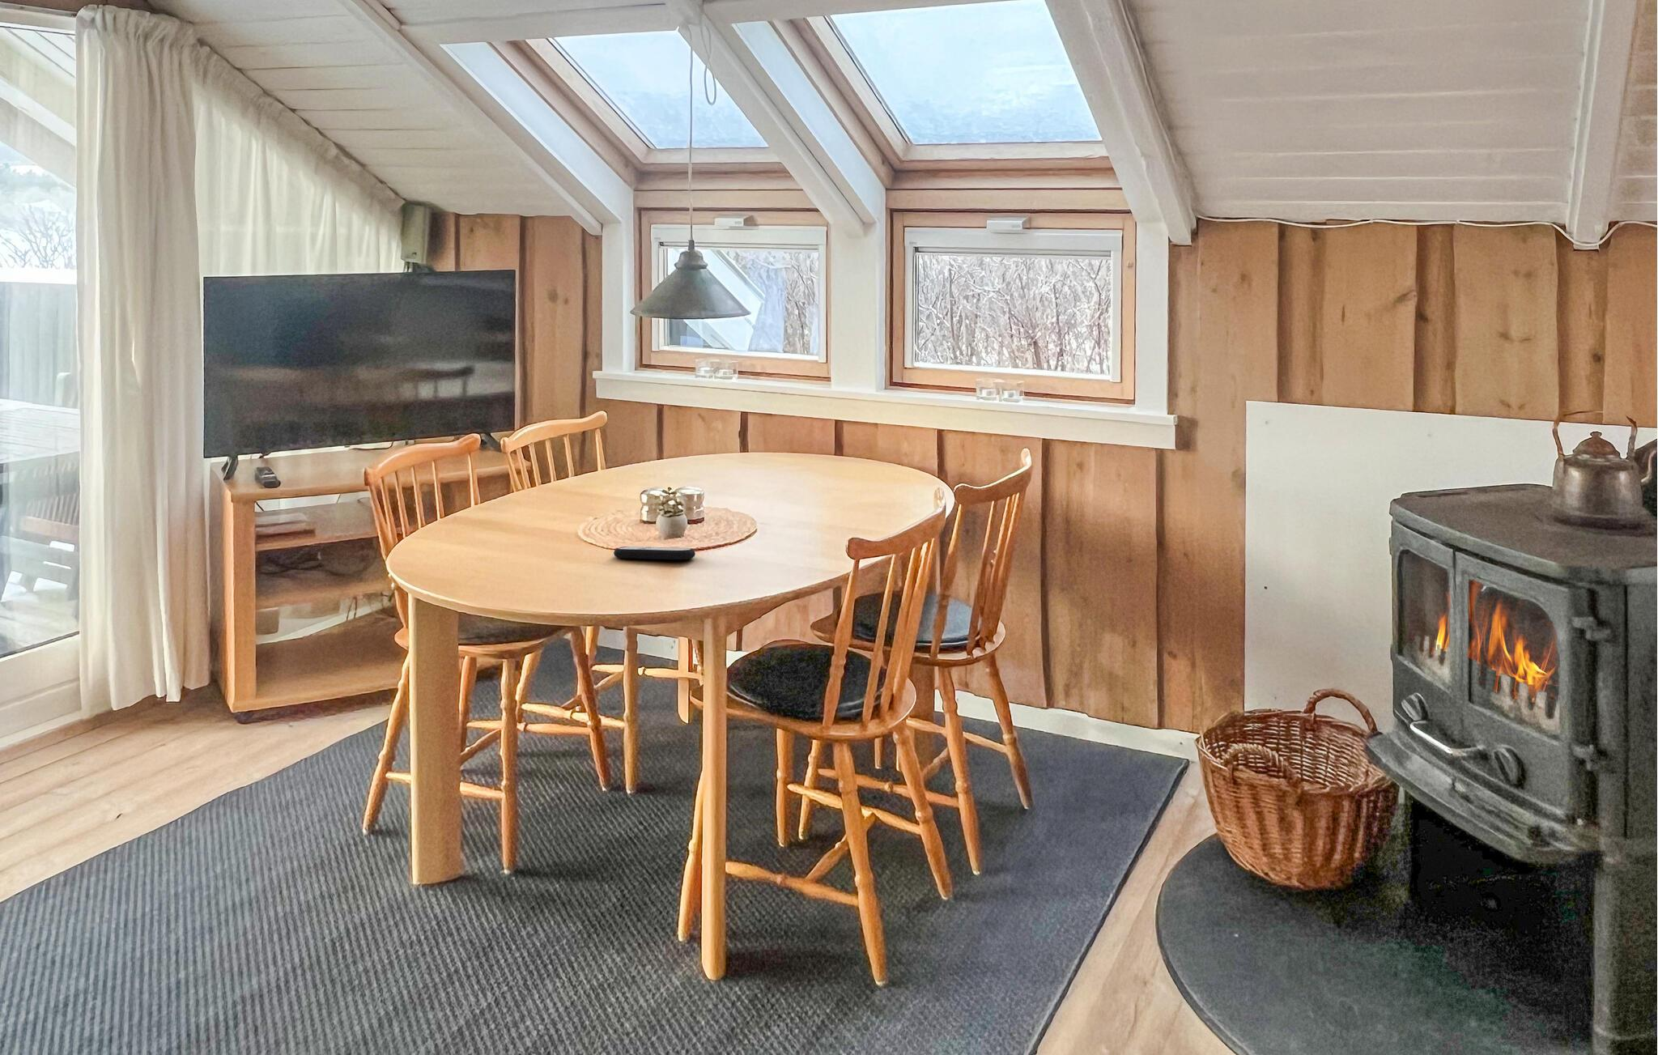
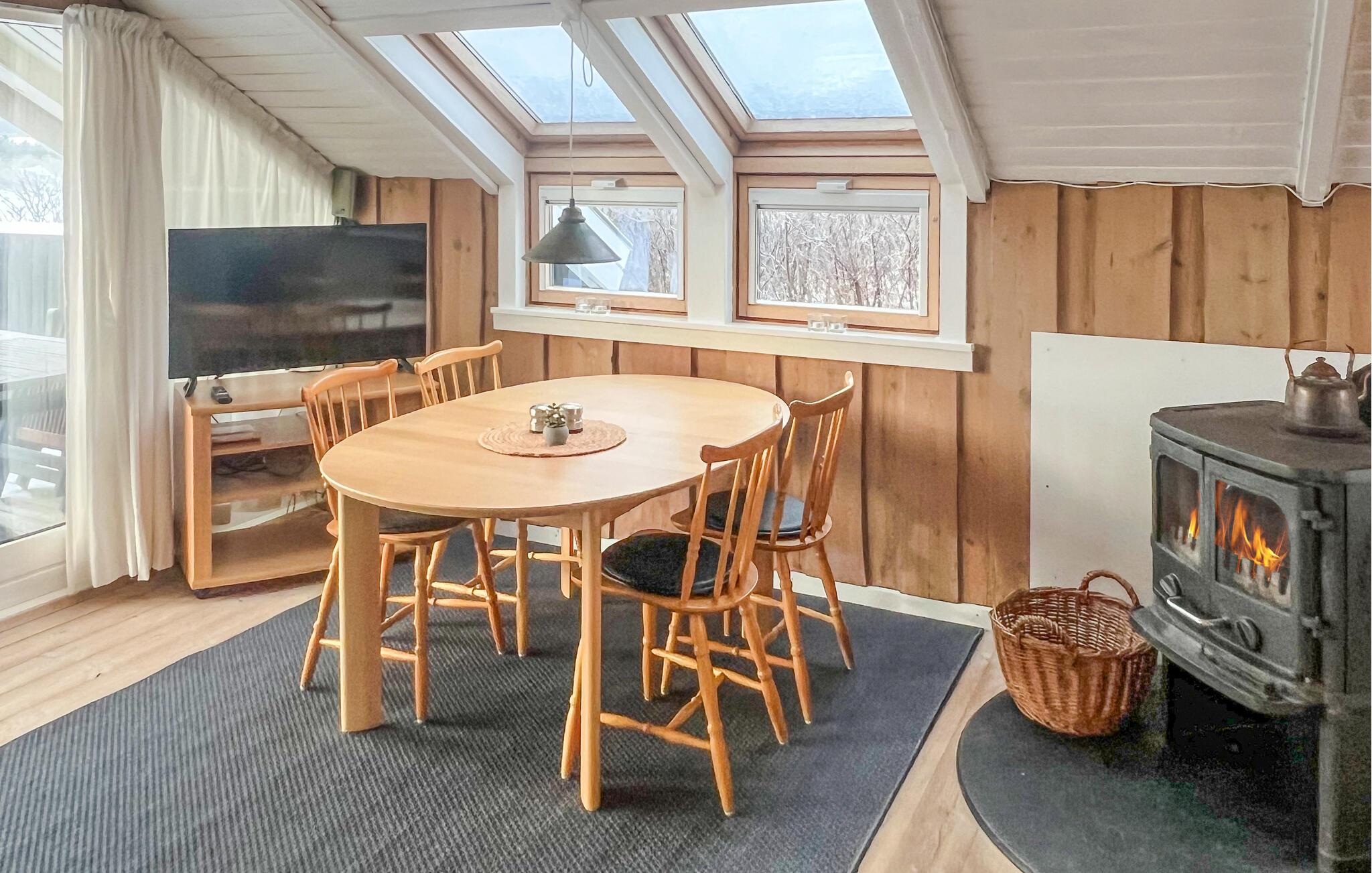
- remote control (655, 552)
